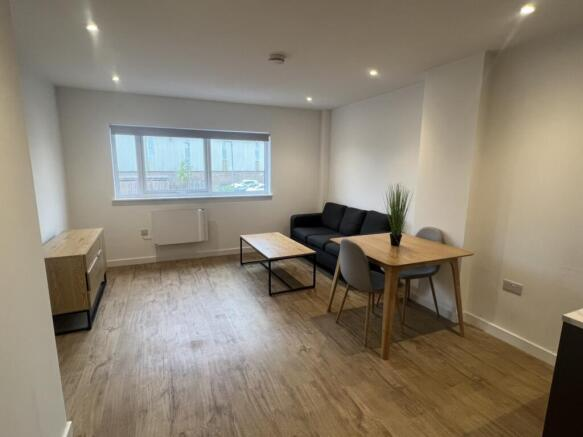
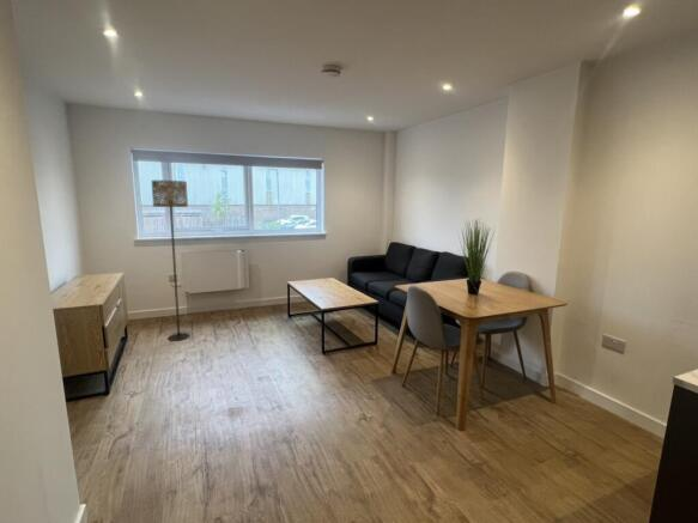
+ floor lamp (174, 261)
